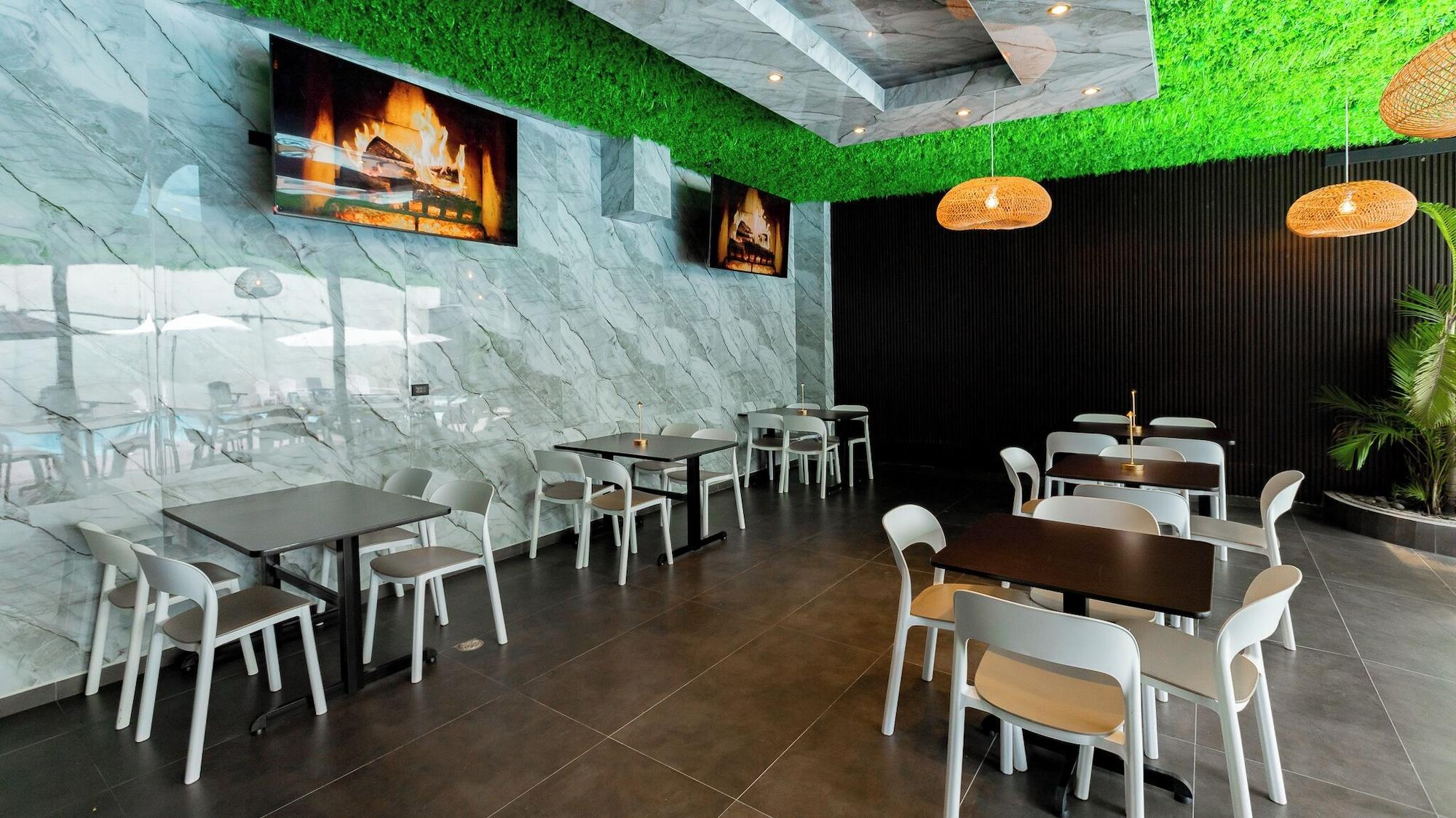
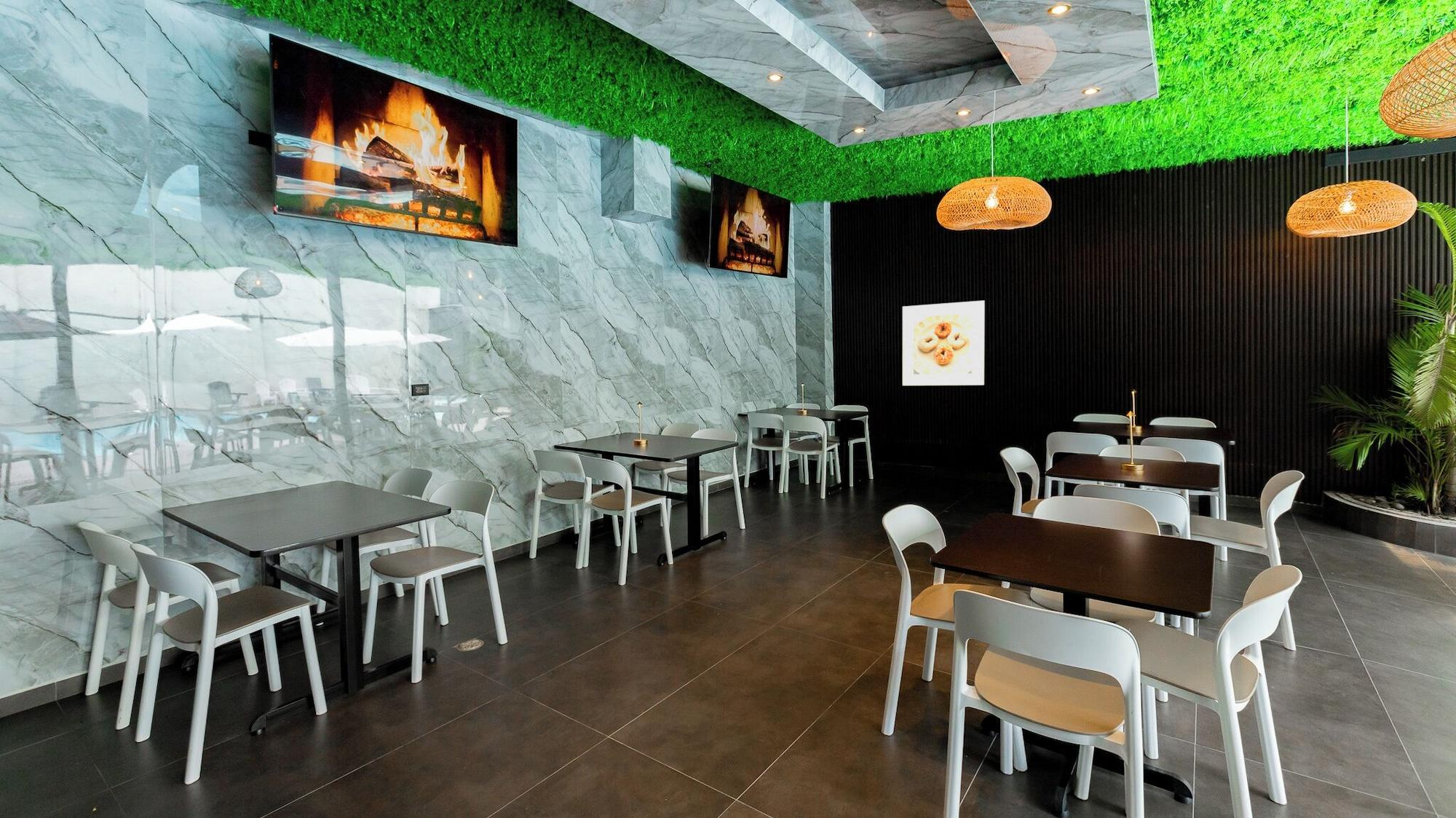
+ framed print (942, 345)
